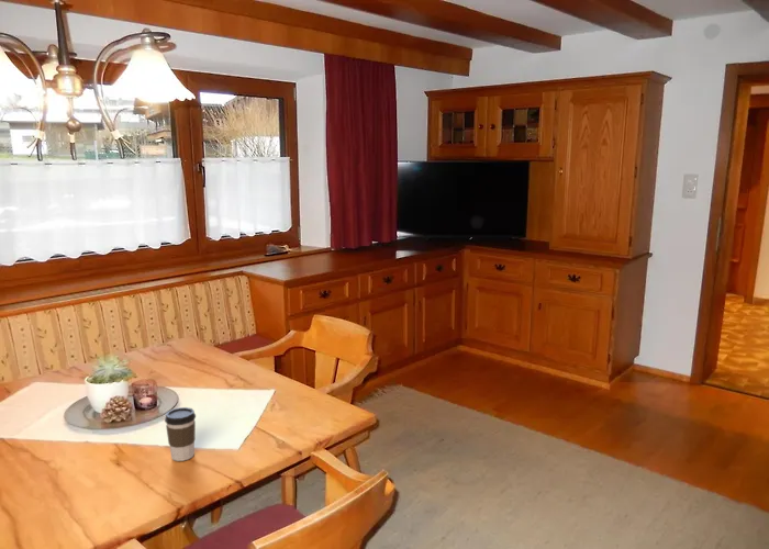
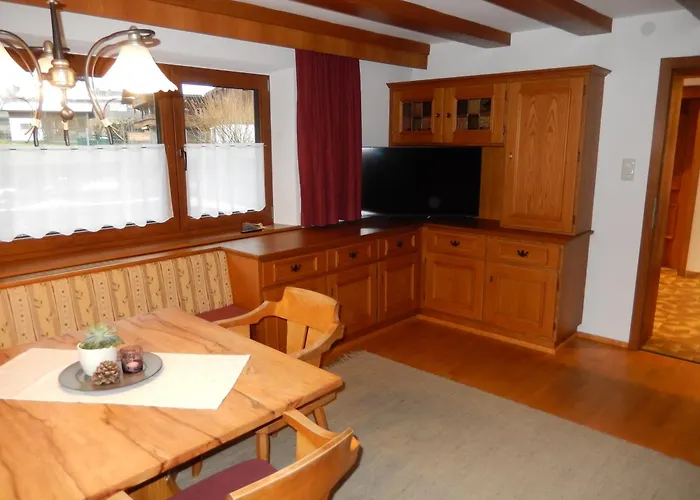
- coffee cup (181, 434)
